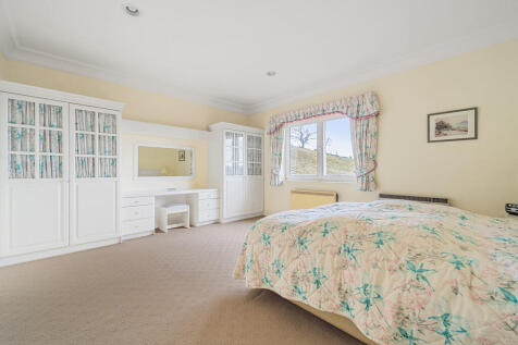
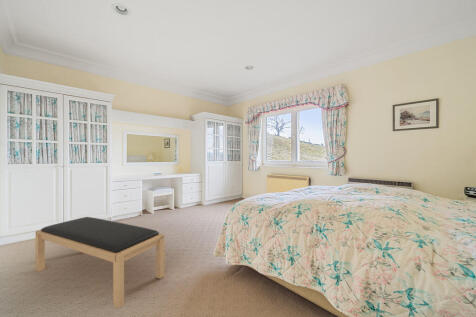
+ bench (98, 250)
